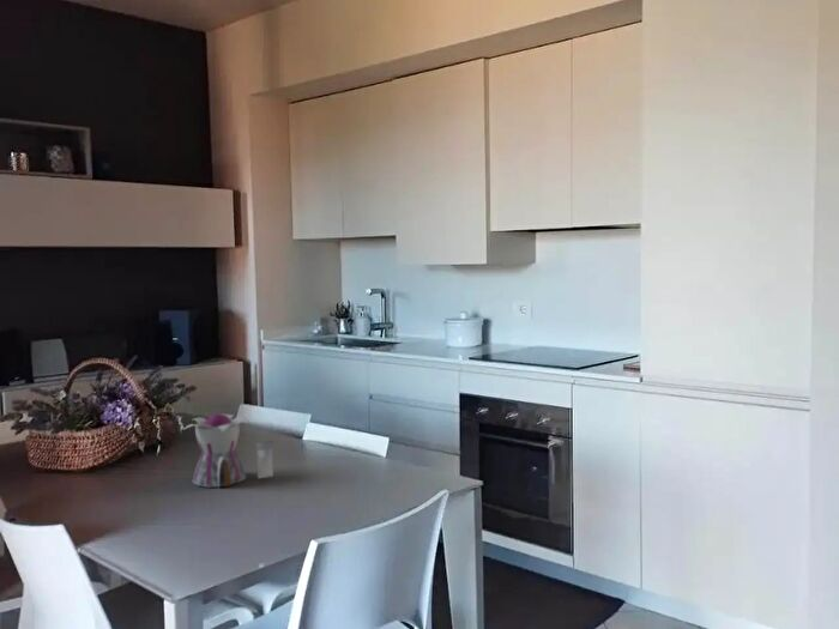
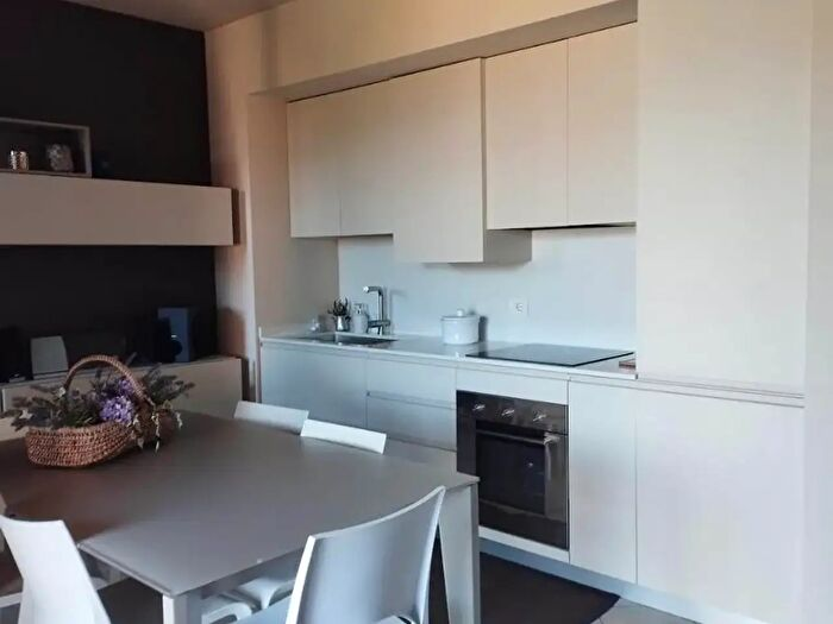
- teapot (225, 446)
